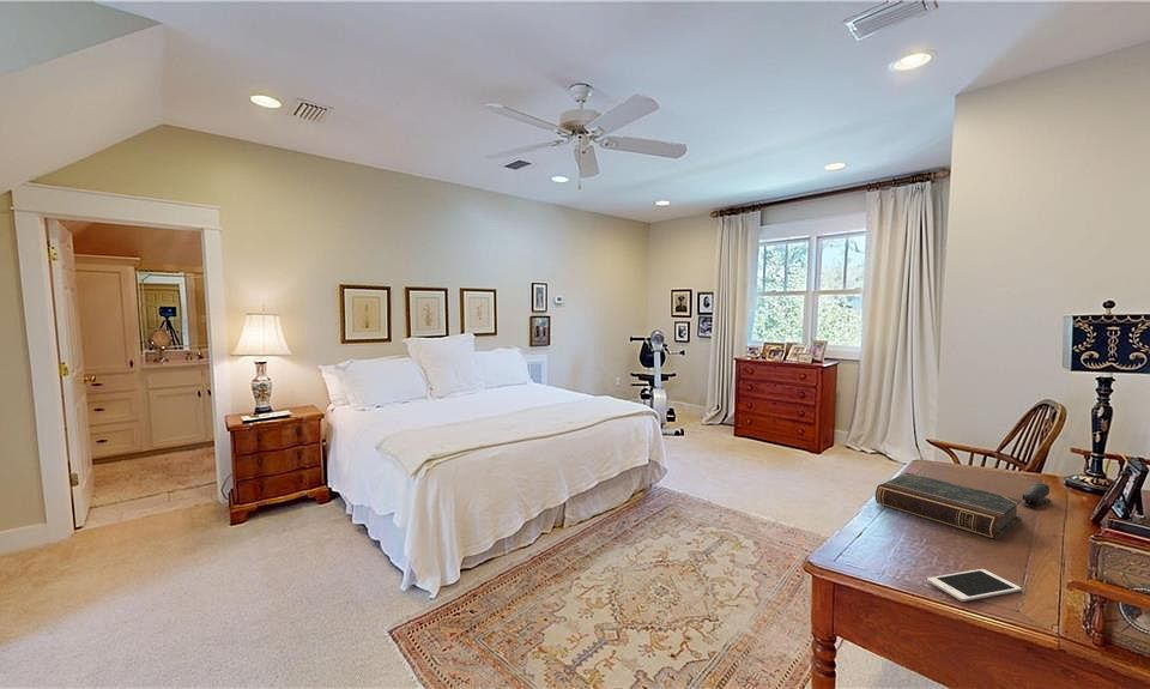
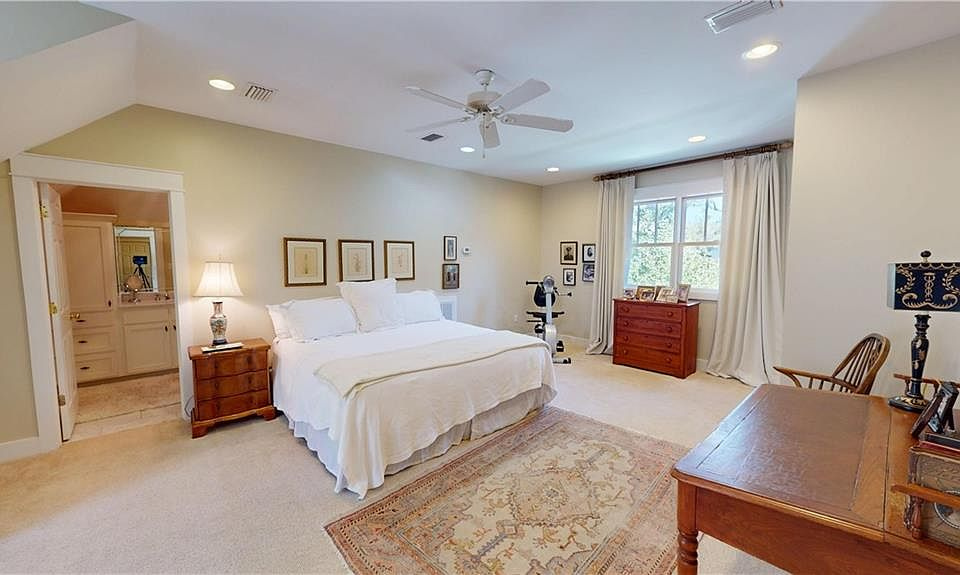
- book (944, 501)
- cell phone (973, 584)
- stapler (1035, 494)
